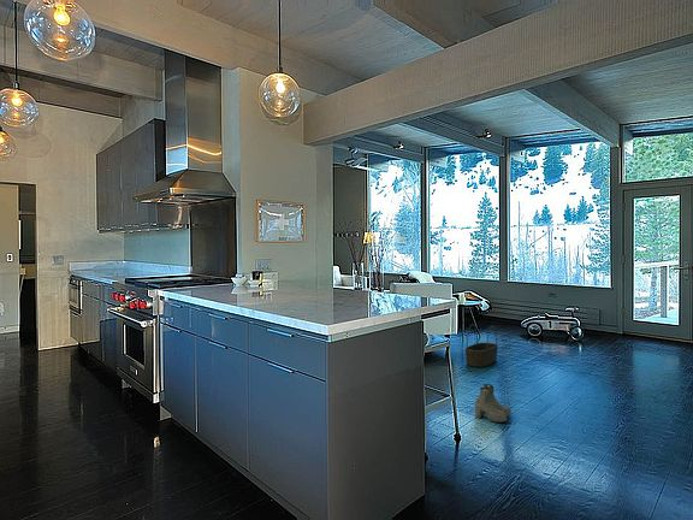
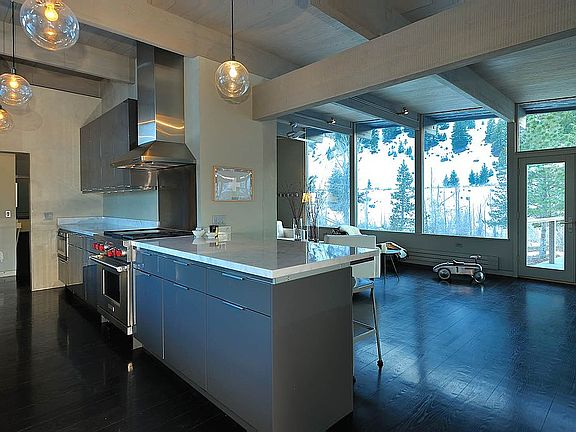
- boots (492, 402)
- basket (481, 343)
